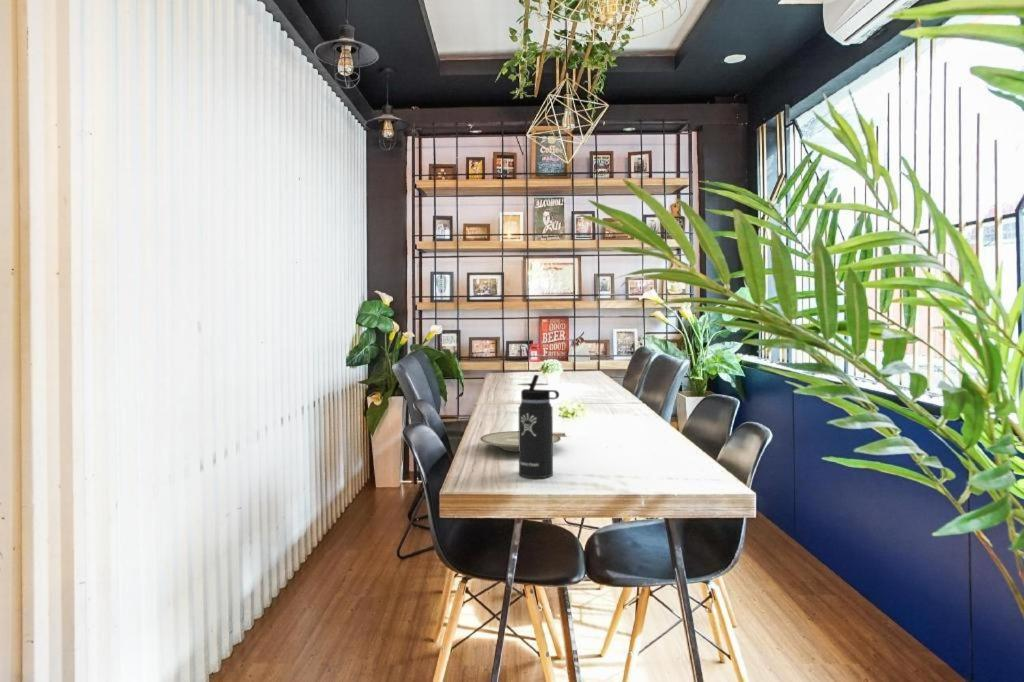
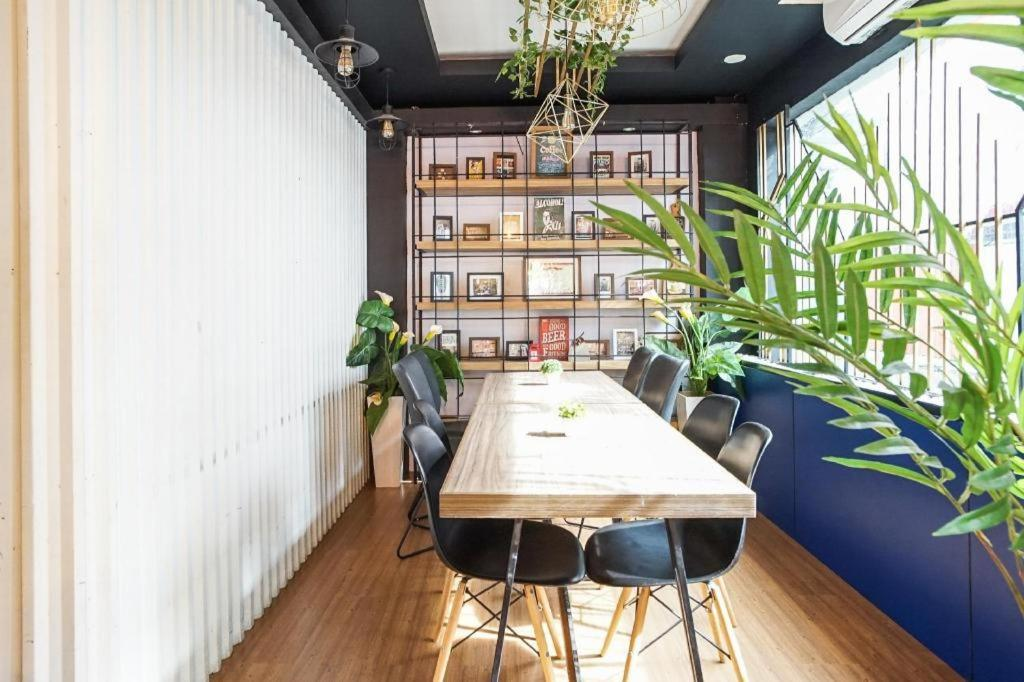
- thermos bottle (539, 424)
- plate (518, 442)
